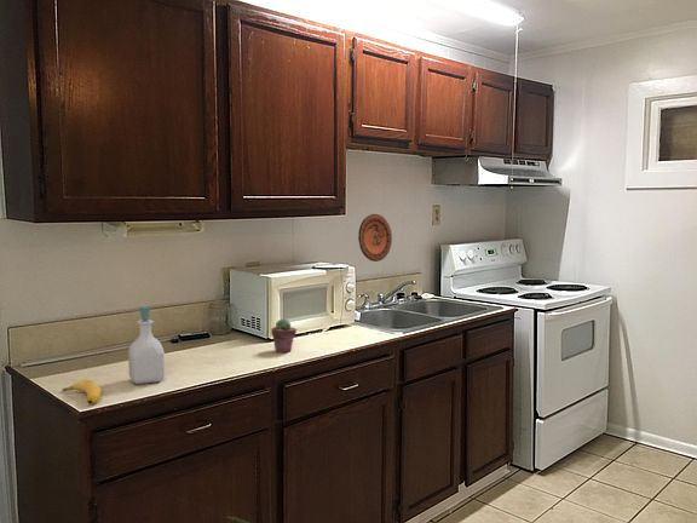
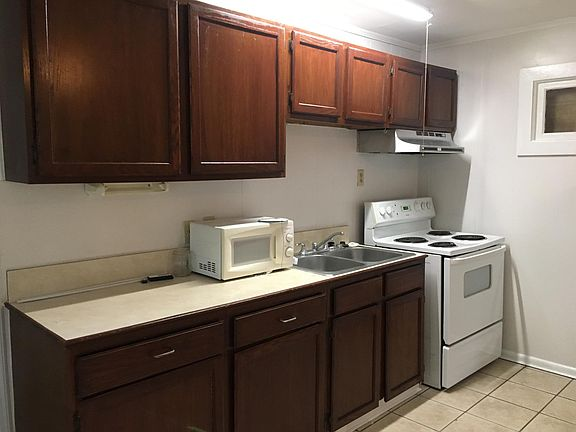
- banana (83, 390)
- potted succulent (283, 334)
- decorative plate (374, 237)
- soap bottle (145, 343)
